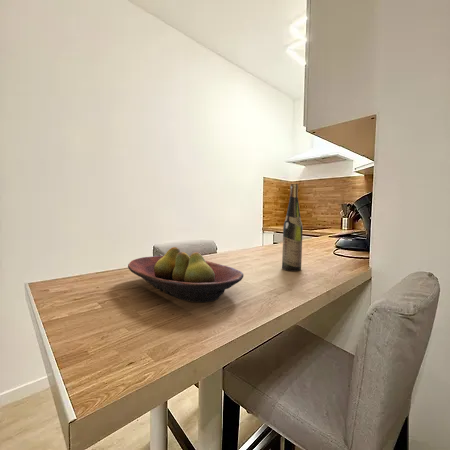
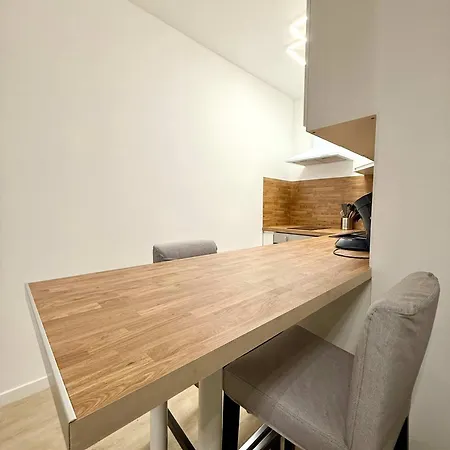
- wine bottle (292, 226)
- fruit bowl (181, 269)
